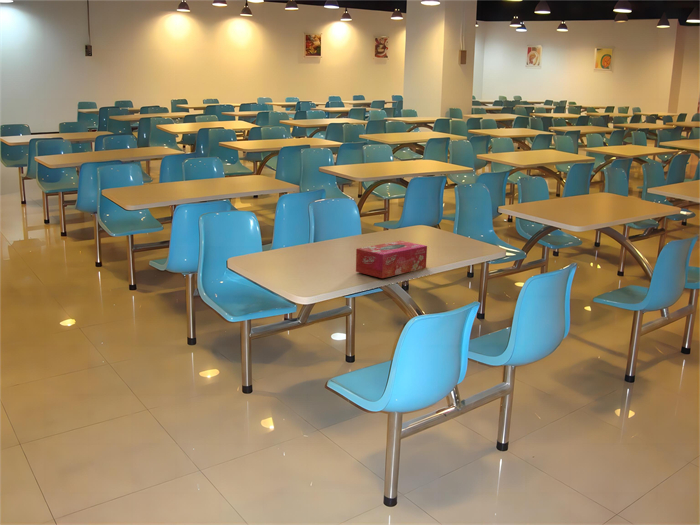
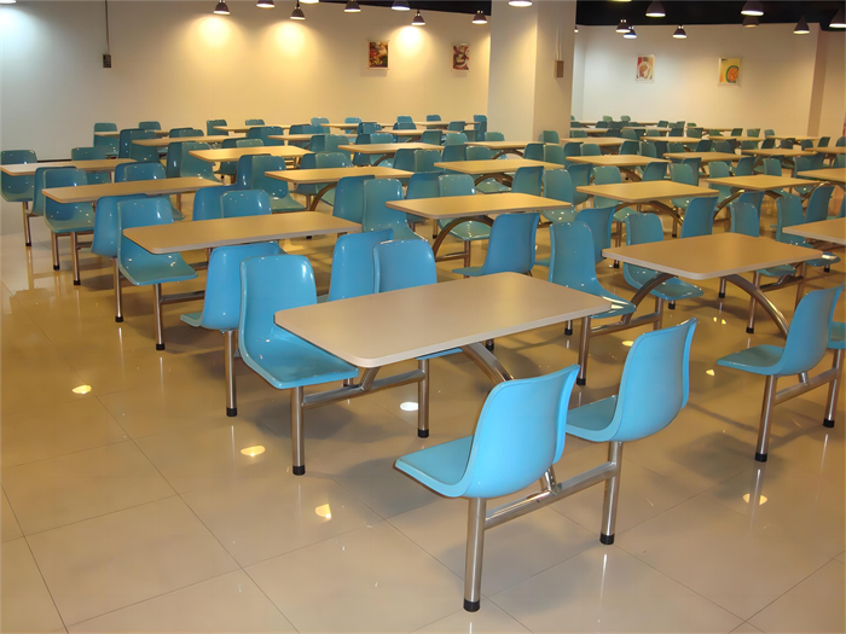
- tissue box (391, 258)
